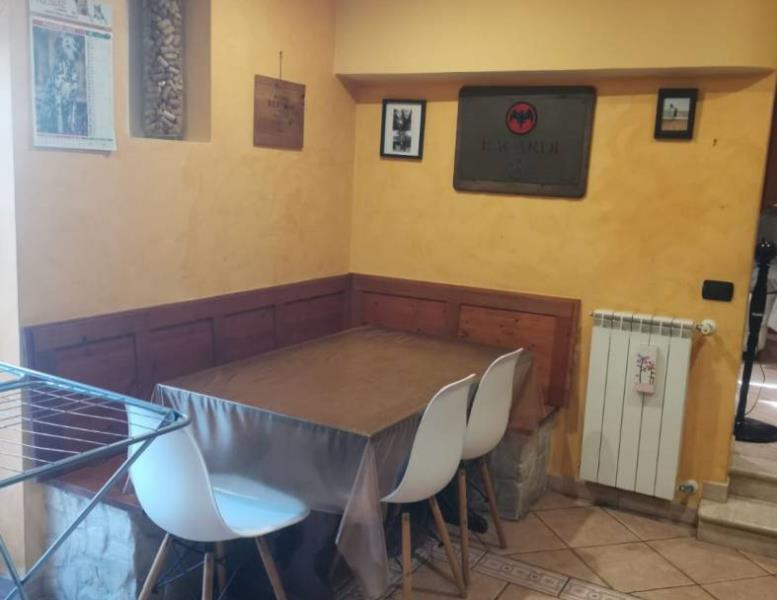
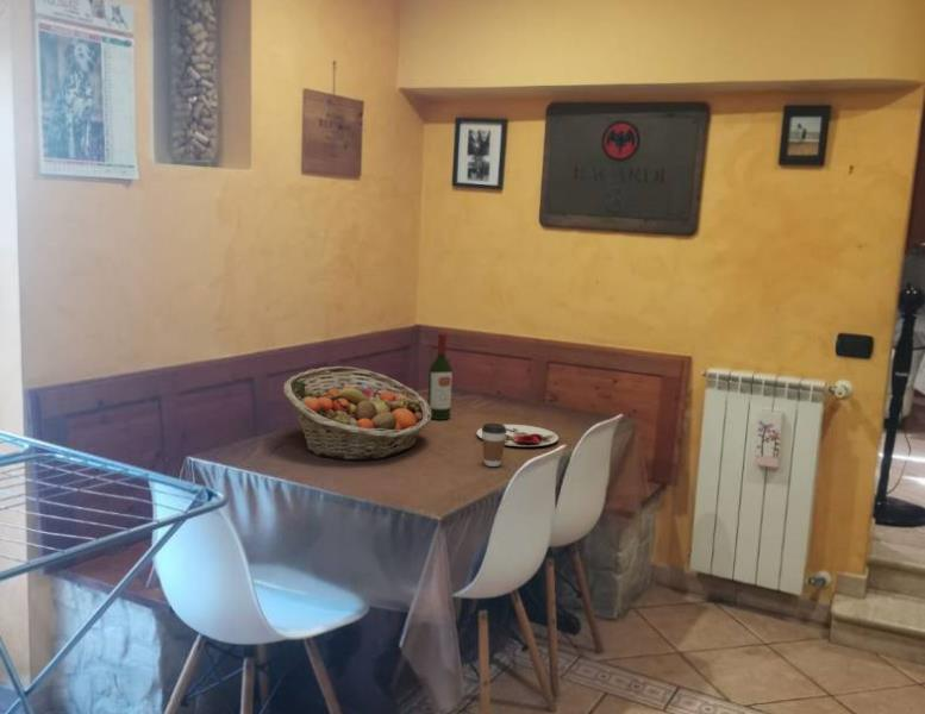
+ coffee cup (493, 444)
+ fruit basket (358, 411)
+ wine bottle (440, 375)
+ plate (517, 434)
